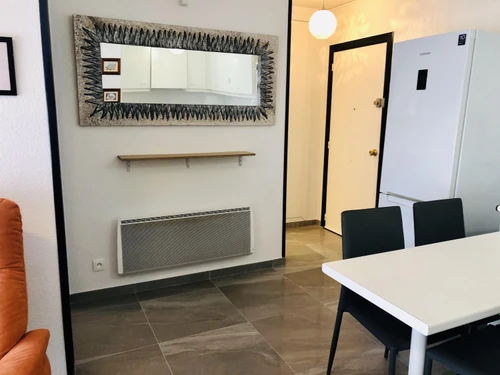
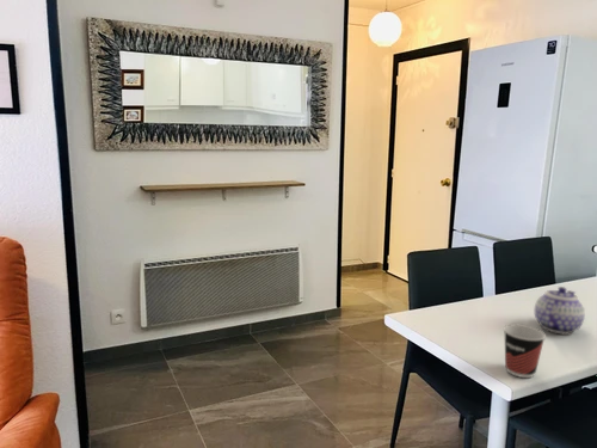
+ teapot (559, 307)
+ cup (522, 351)
